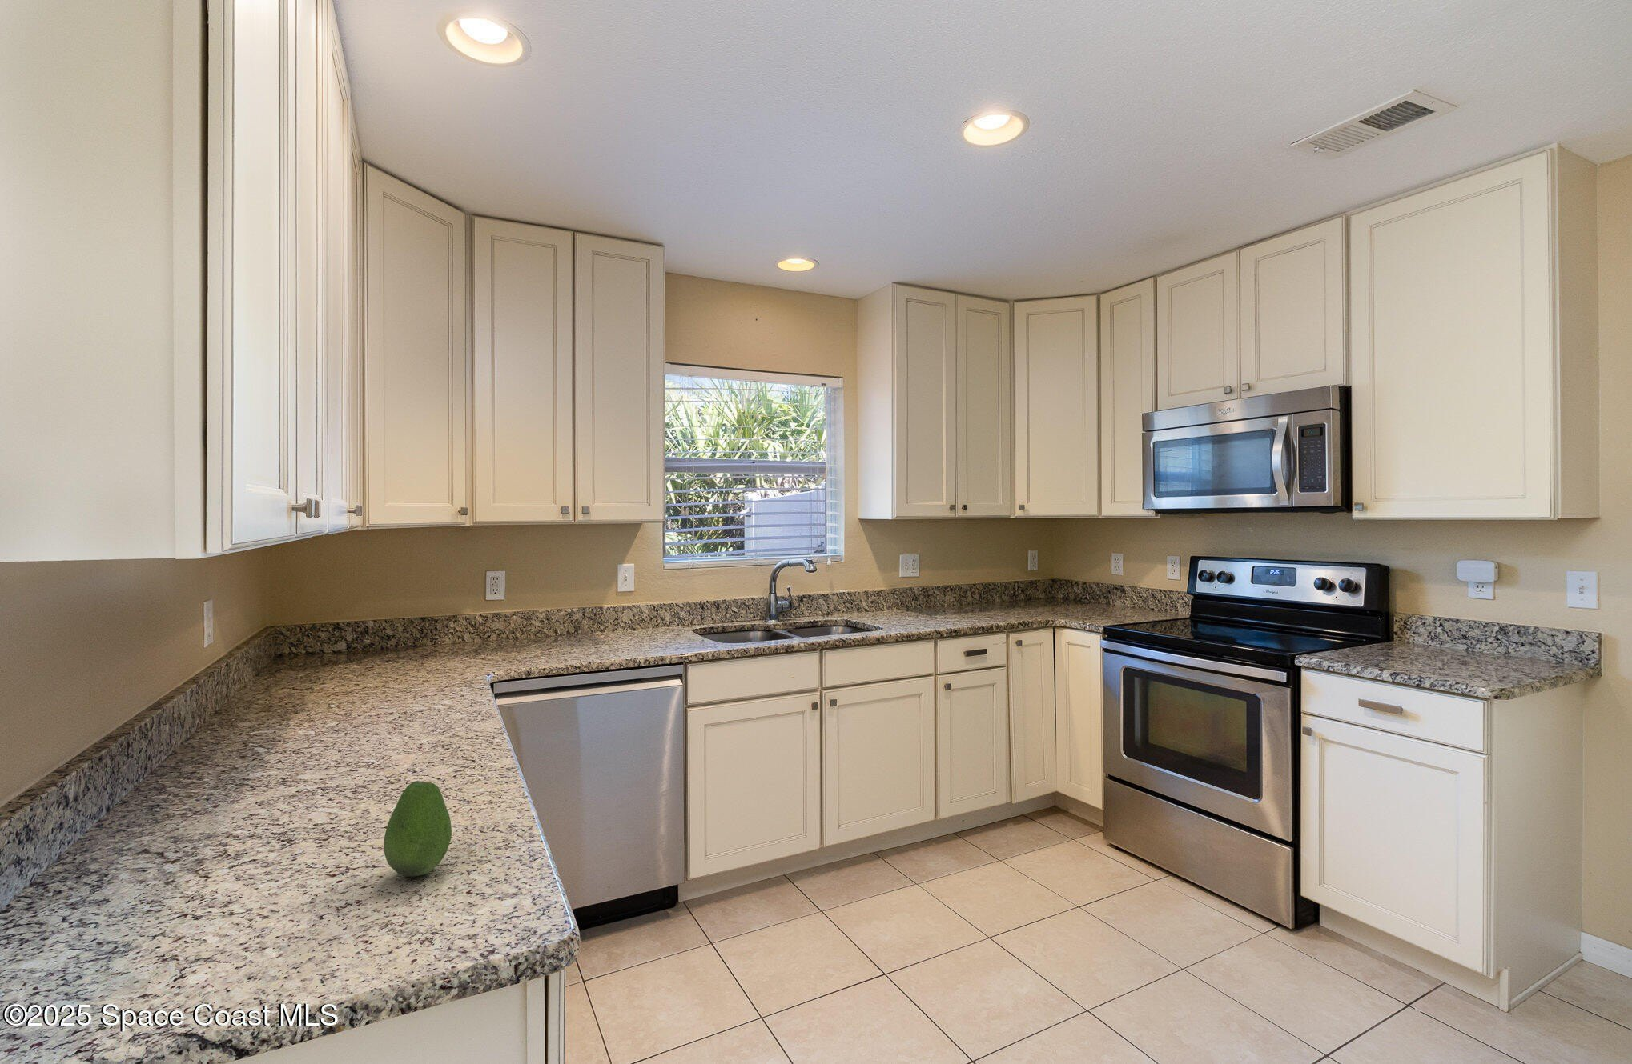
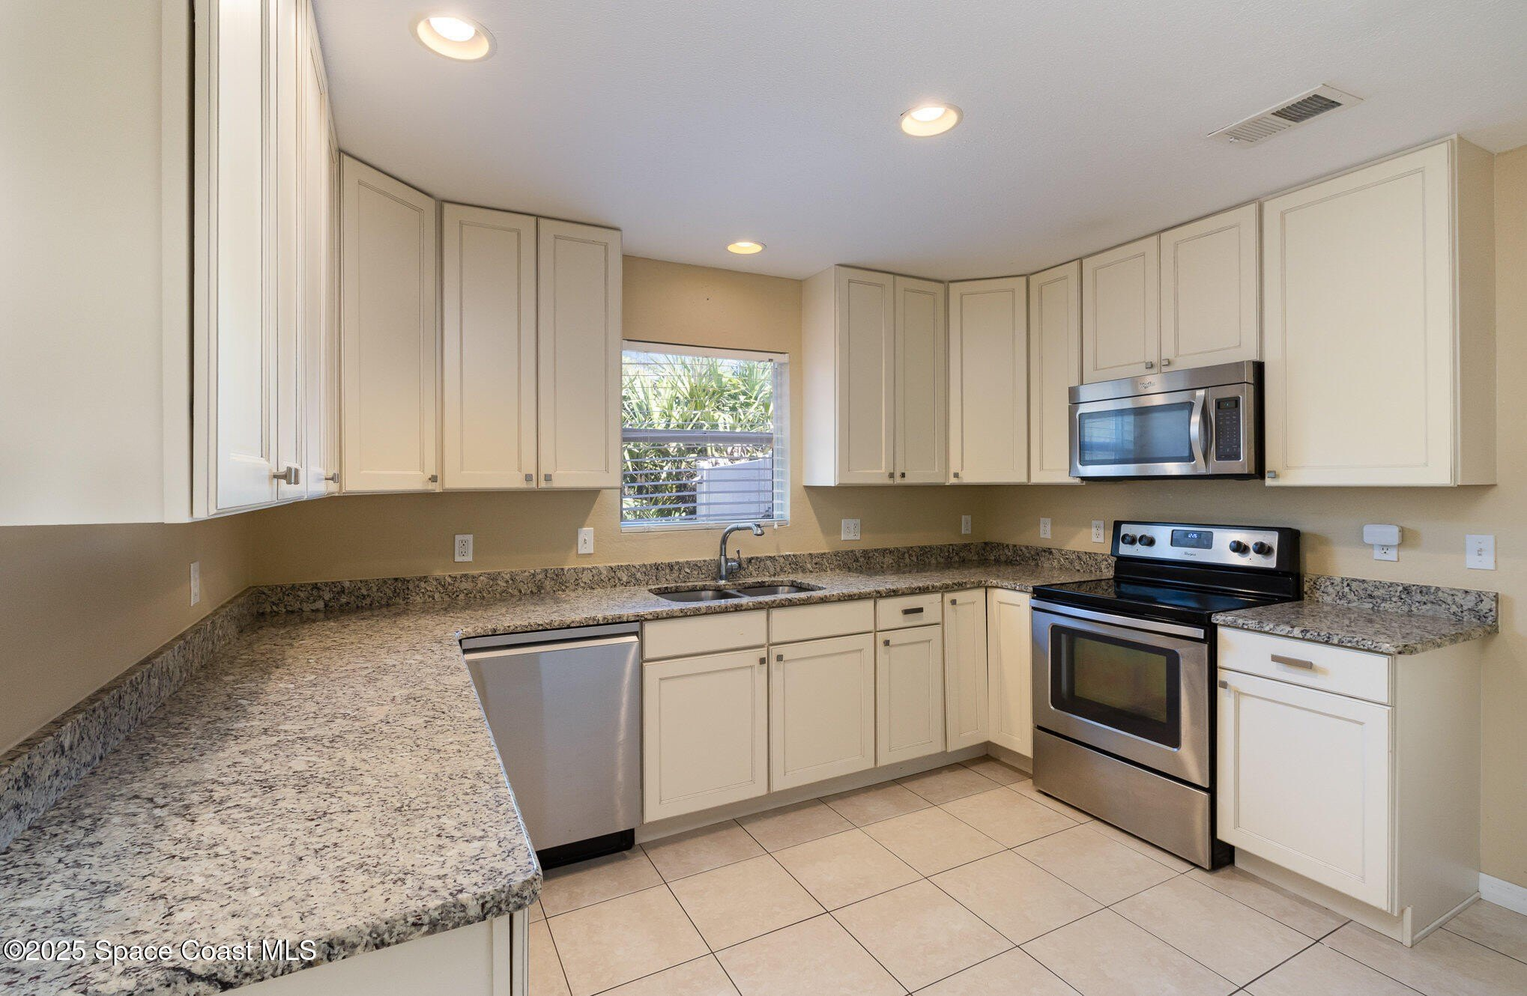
- fruit (418, 826)
